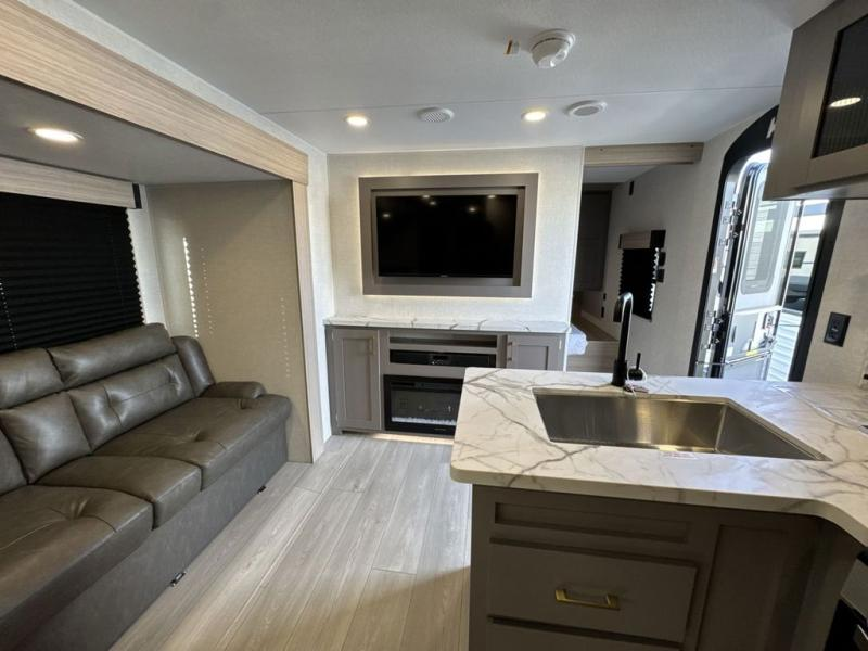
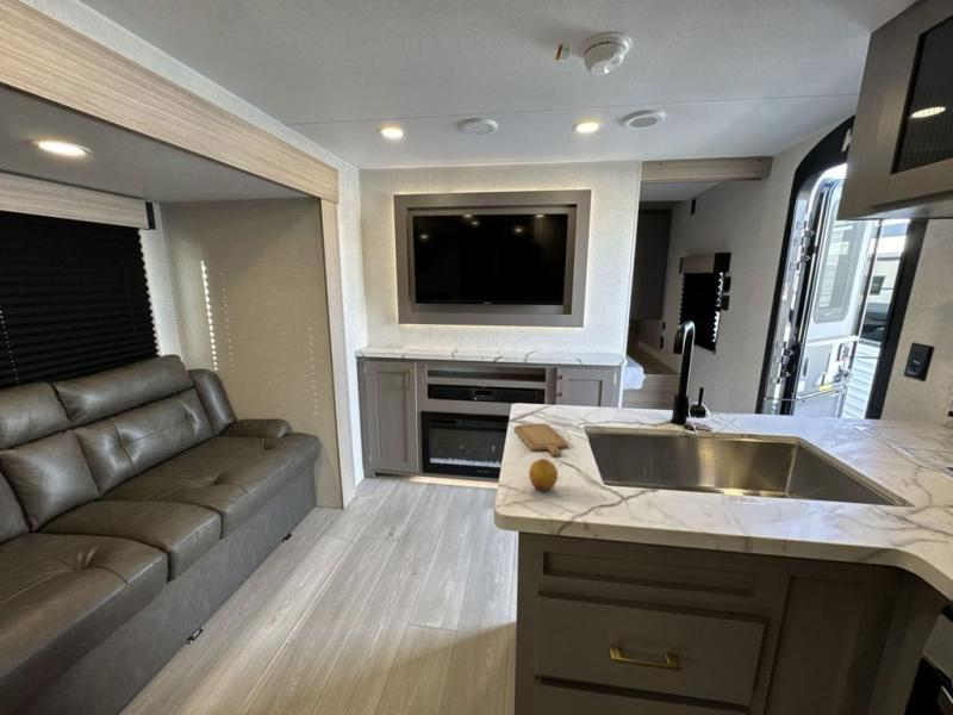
+ chopping board (542, 439)
+ fruit (543, 474)
